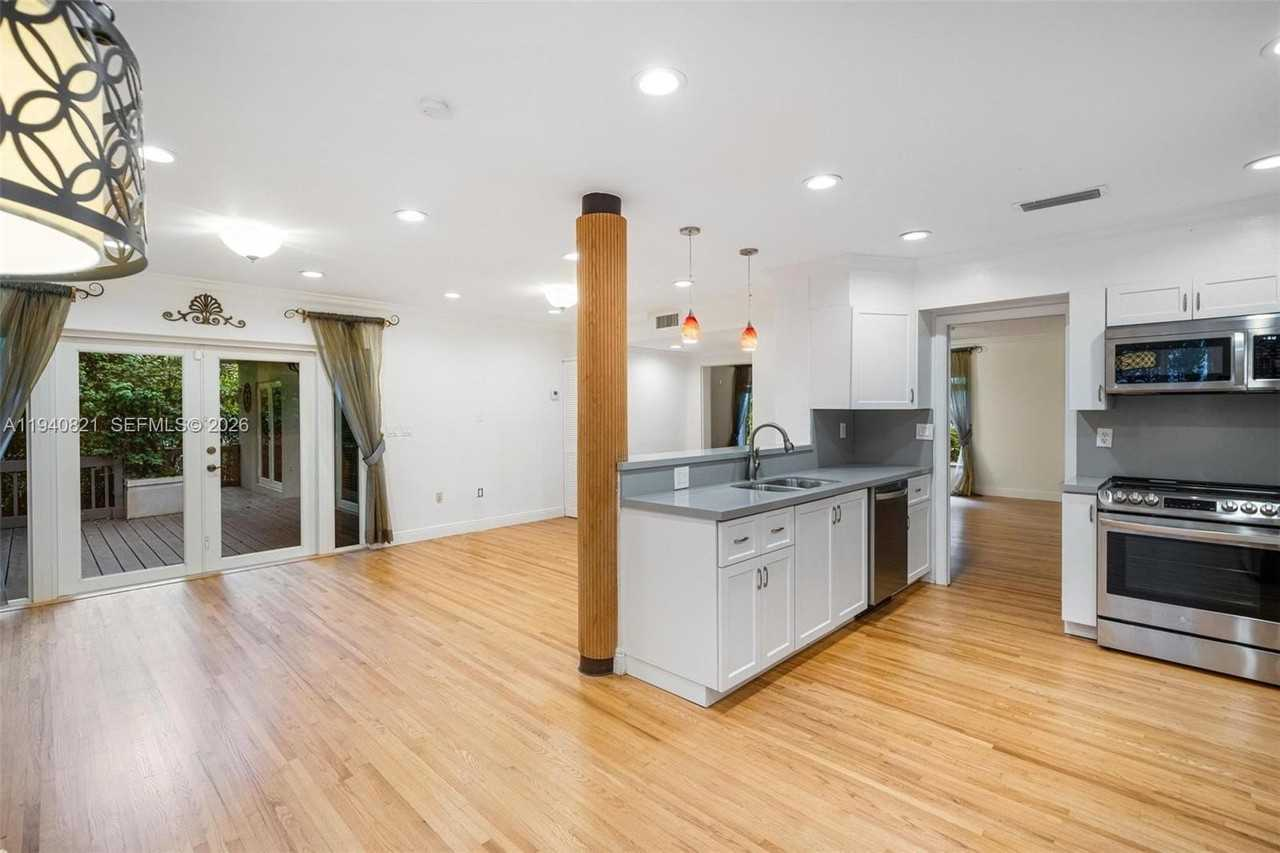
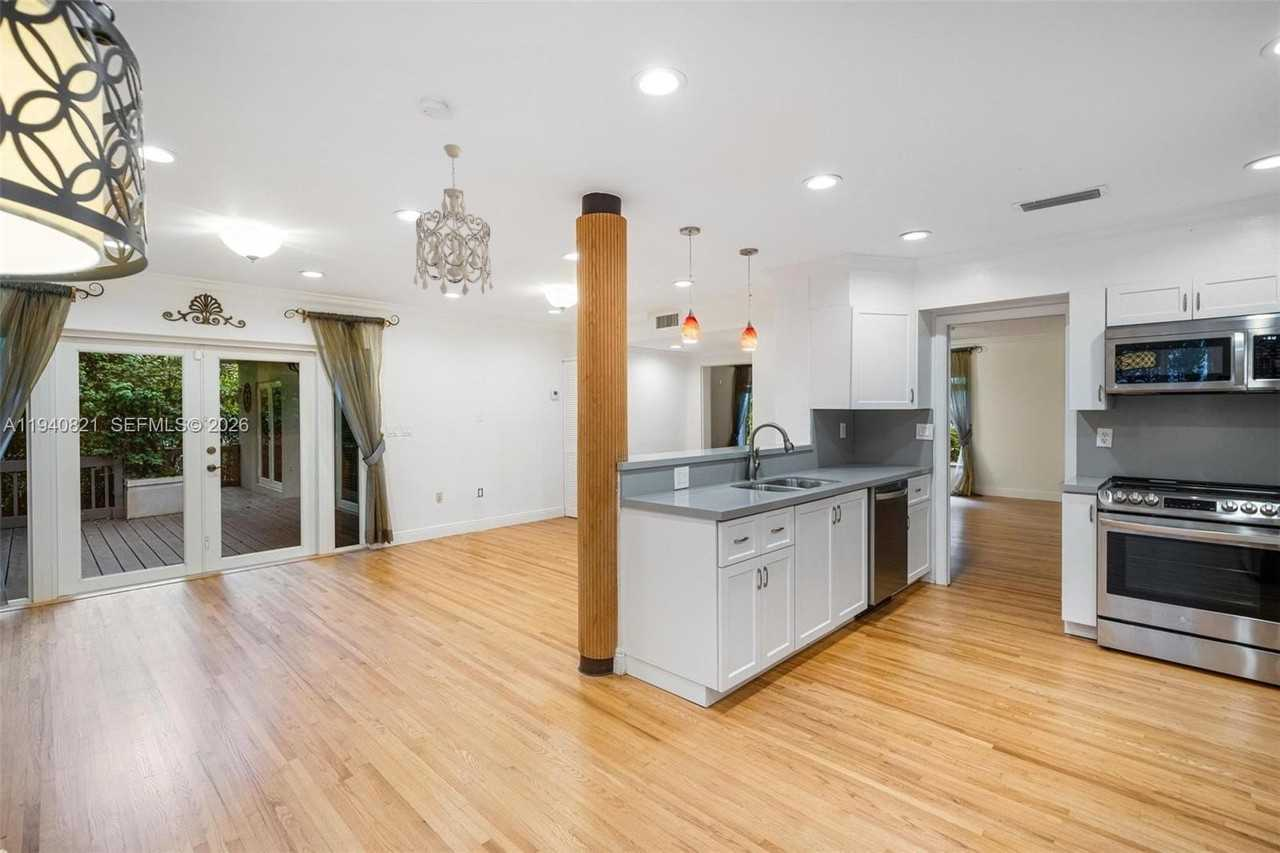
+ chandelier (453, 218)
